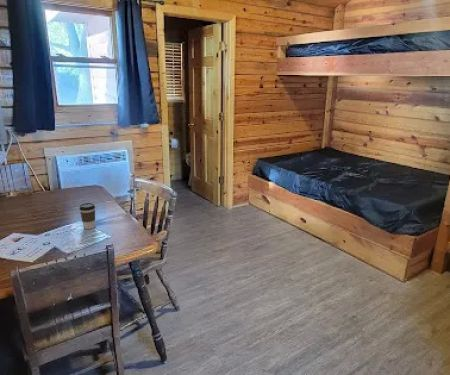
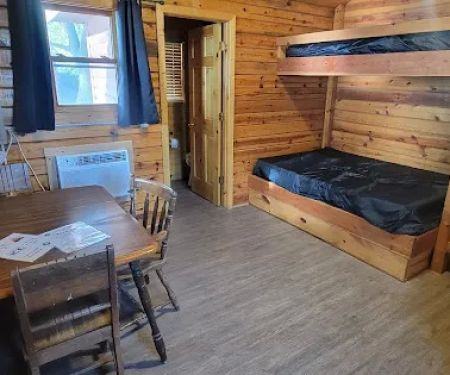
- coffee cup (88, 216)
